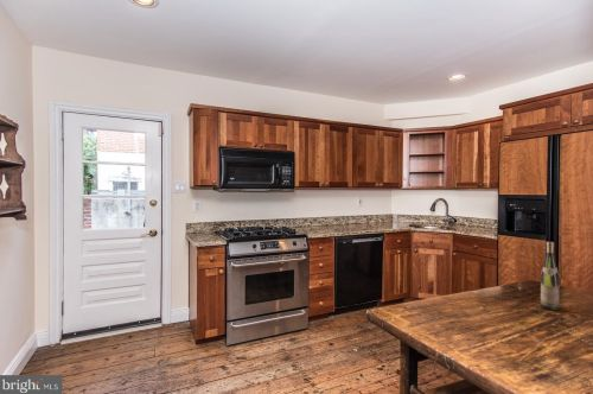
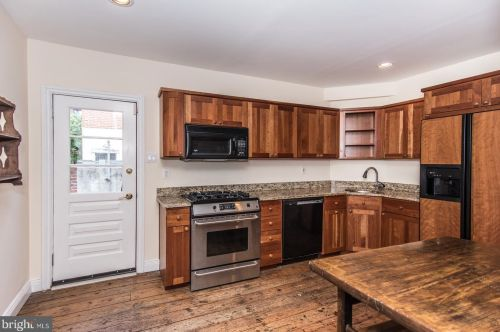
- wine bottle (549, 274)
